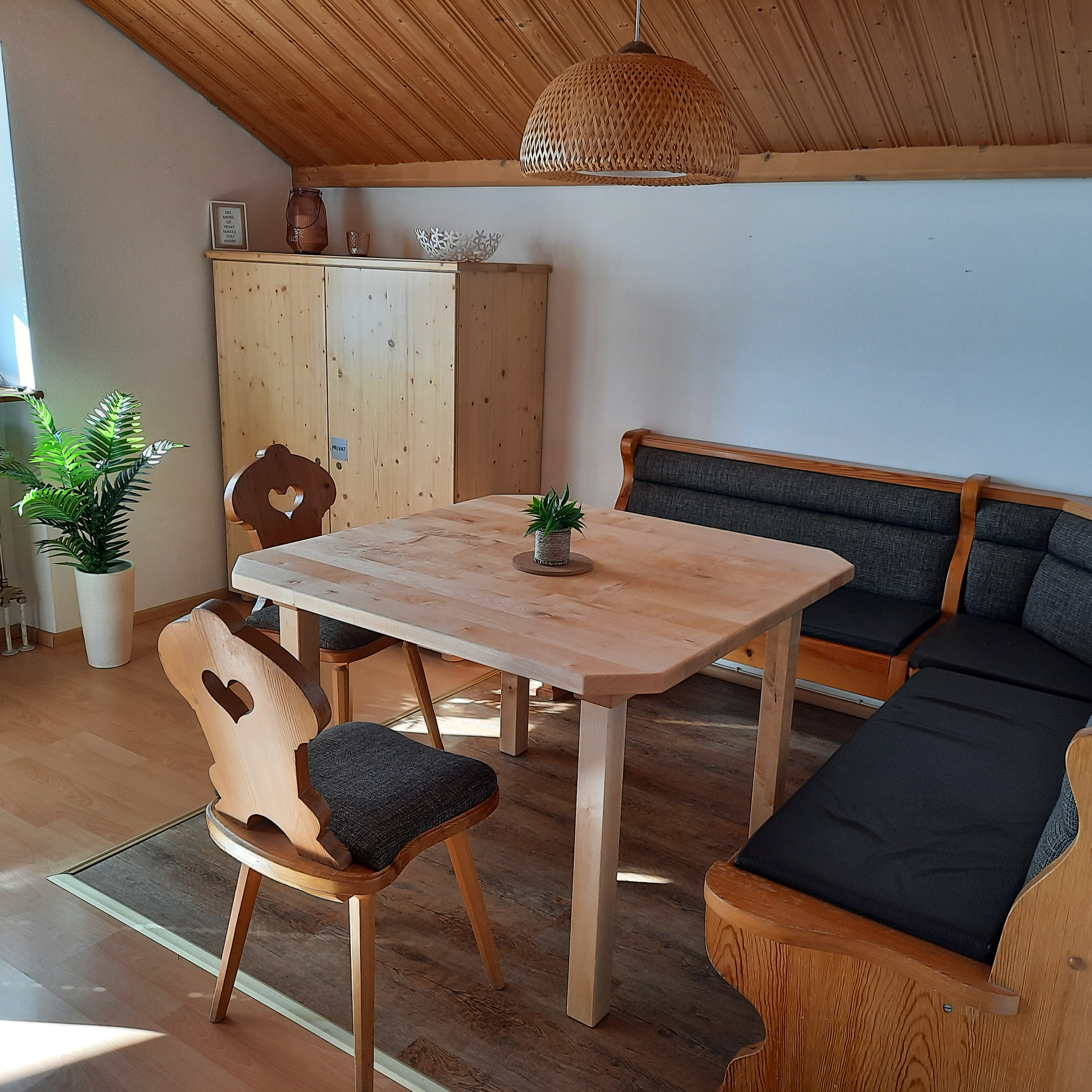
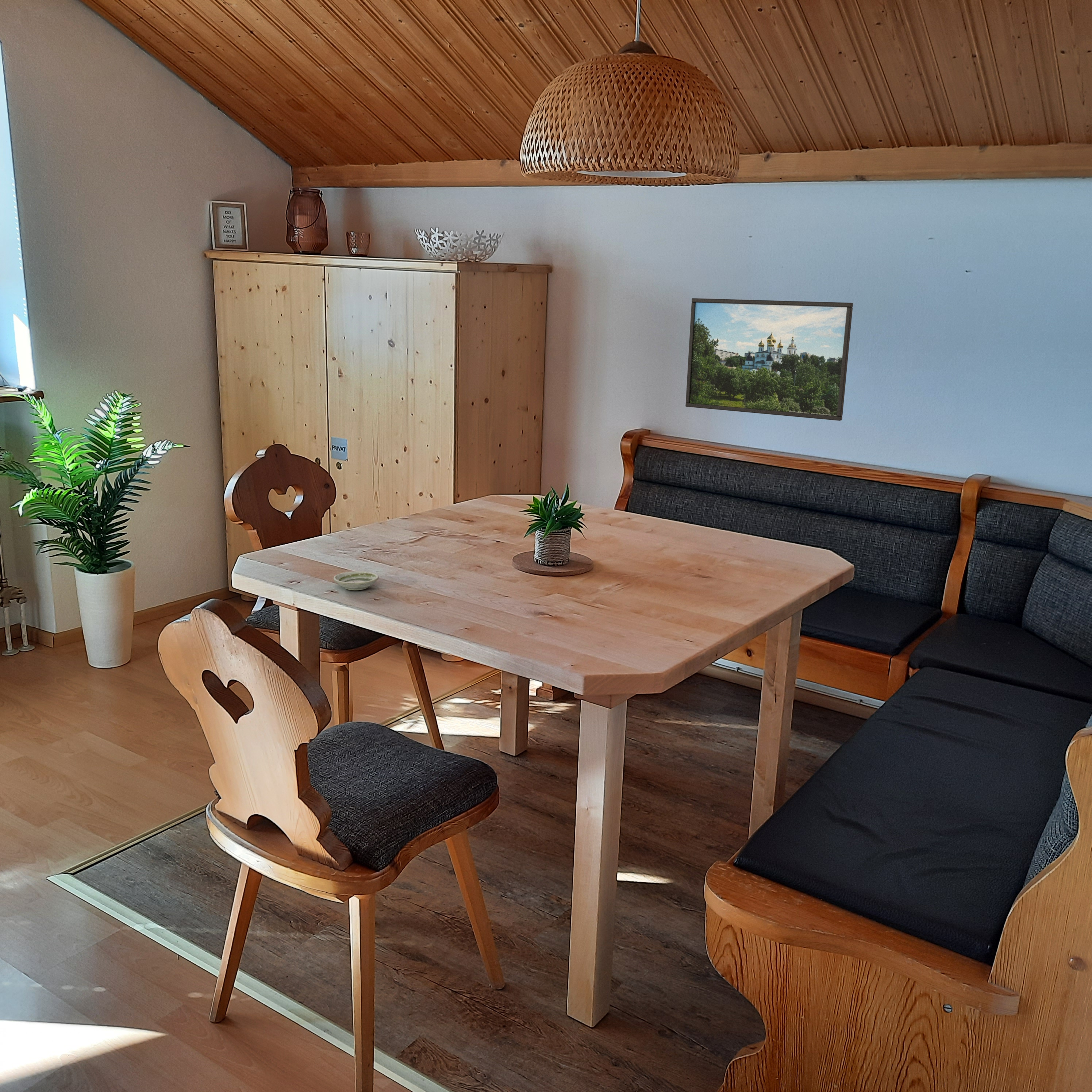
+ saucer (356, 582)
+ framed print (765, 357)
